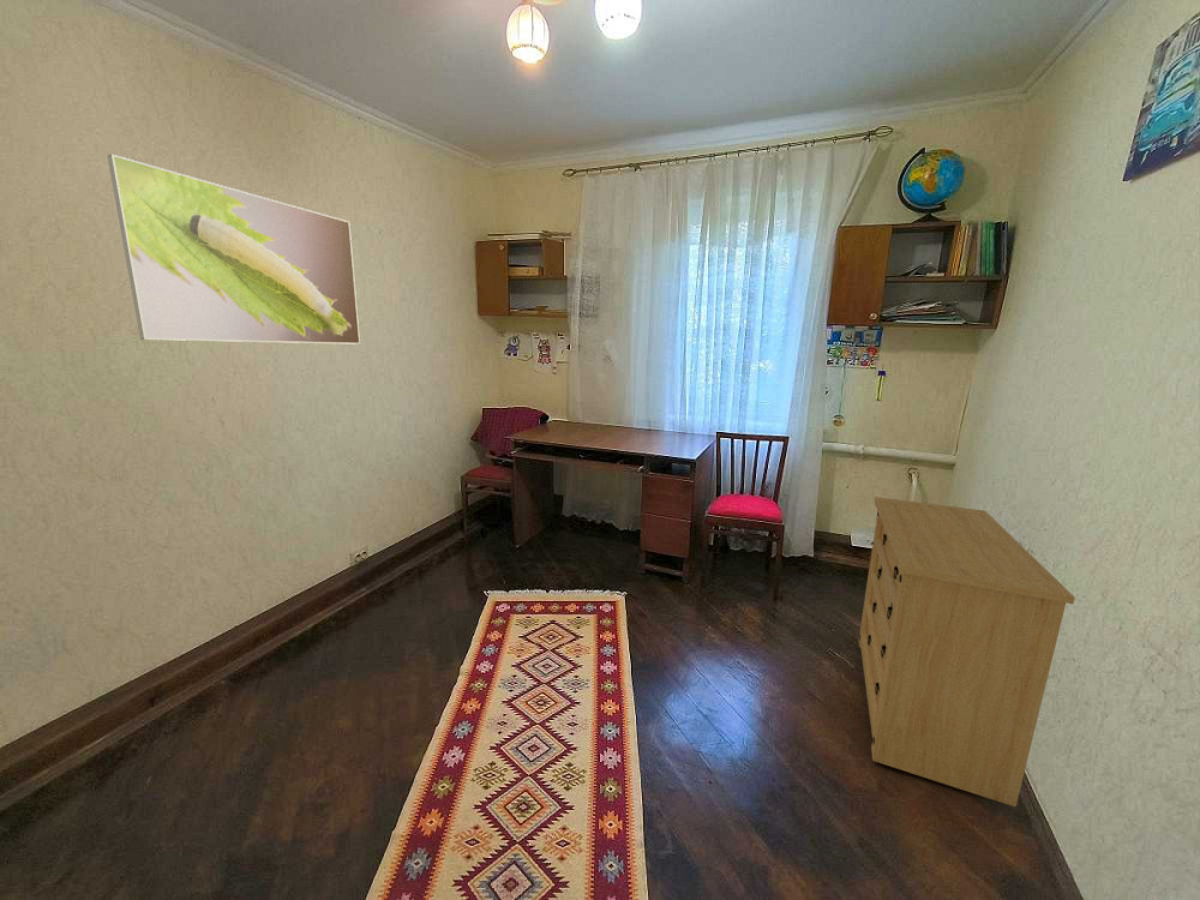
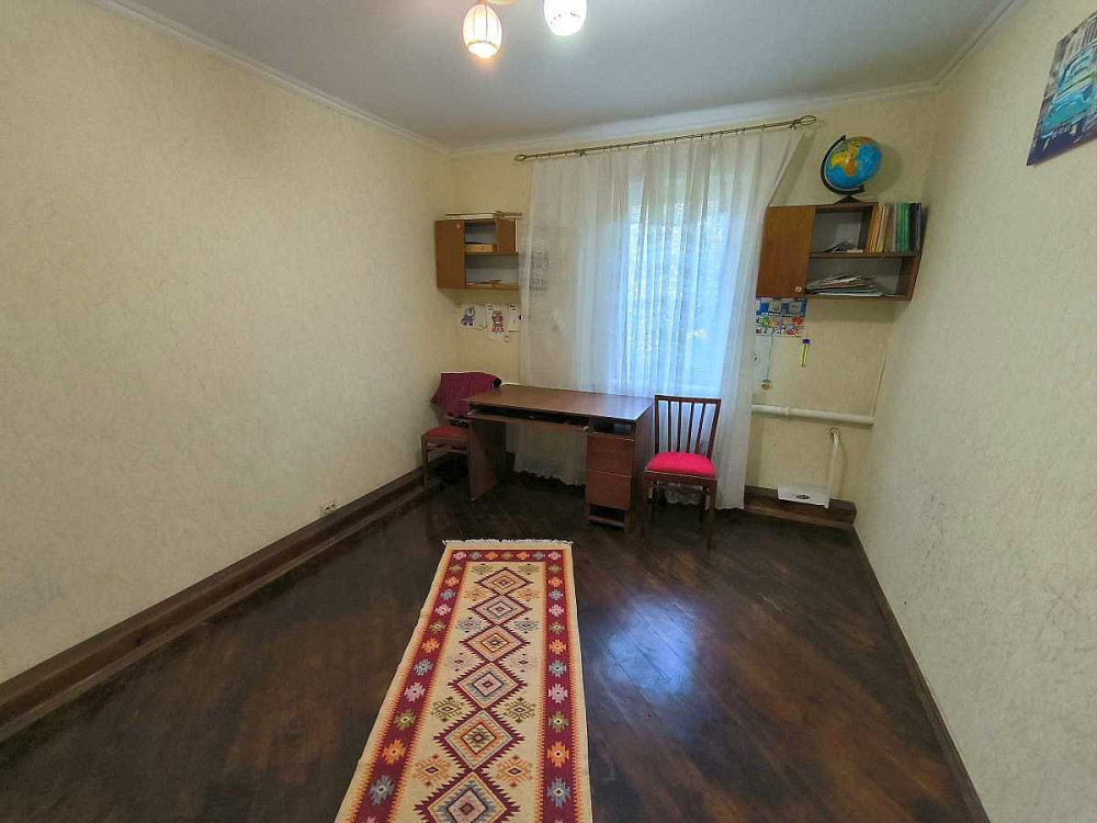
- dresser (932, 624)
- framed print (262, 270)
